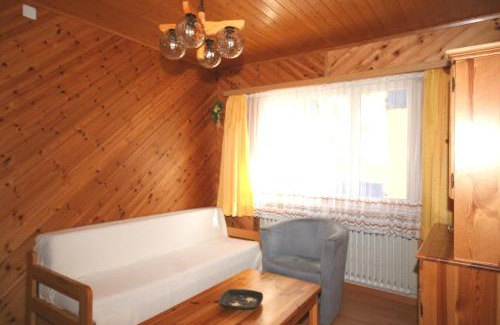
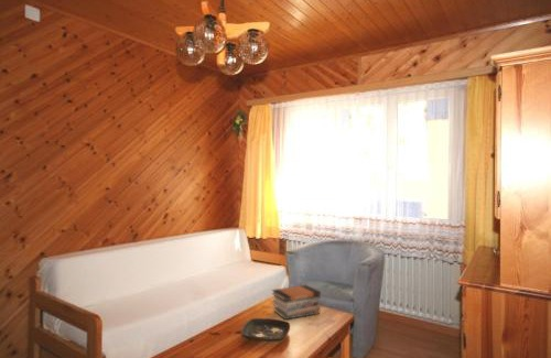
+ book stack (295, 301)
